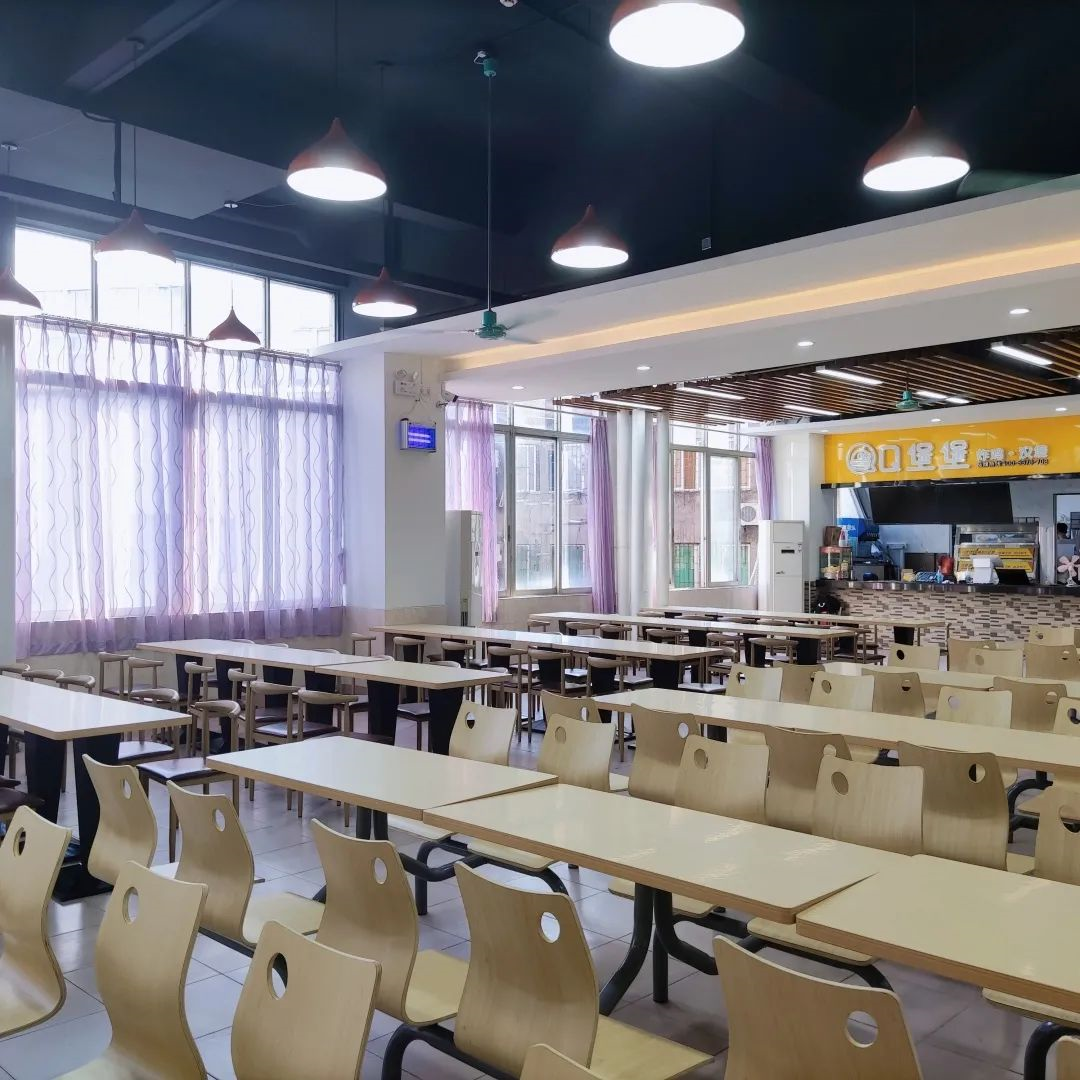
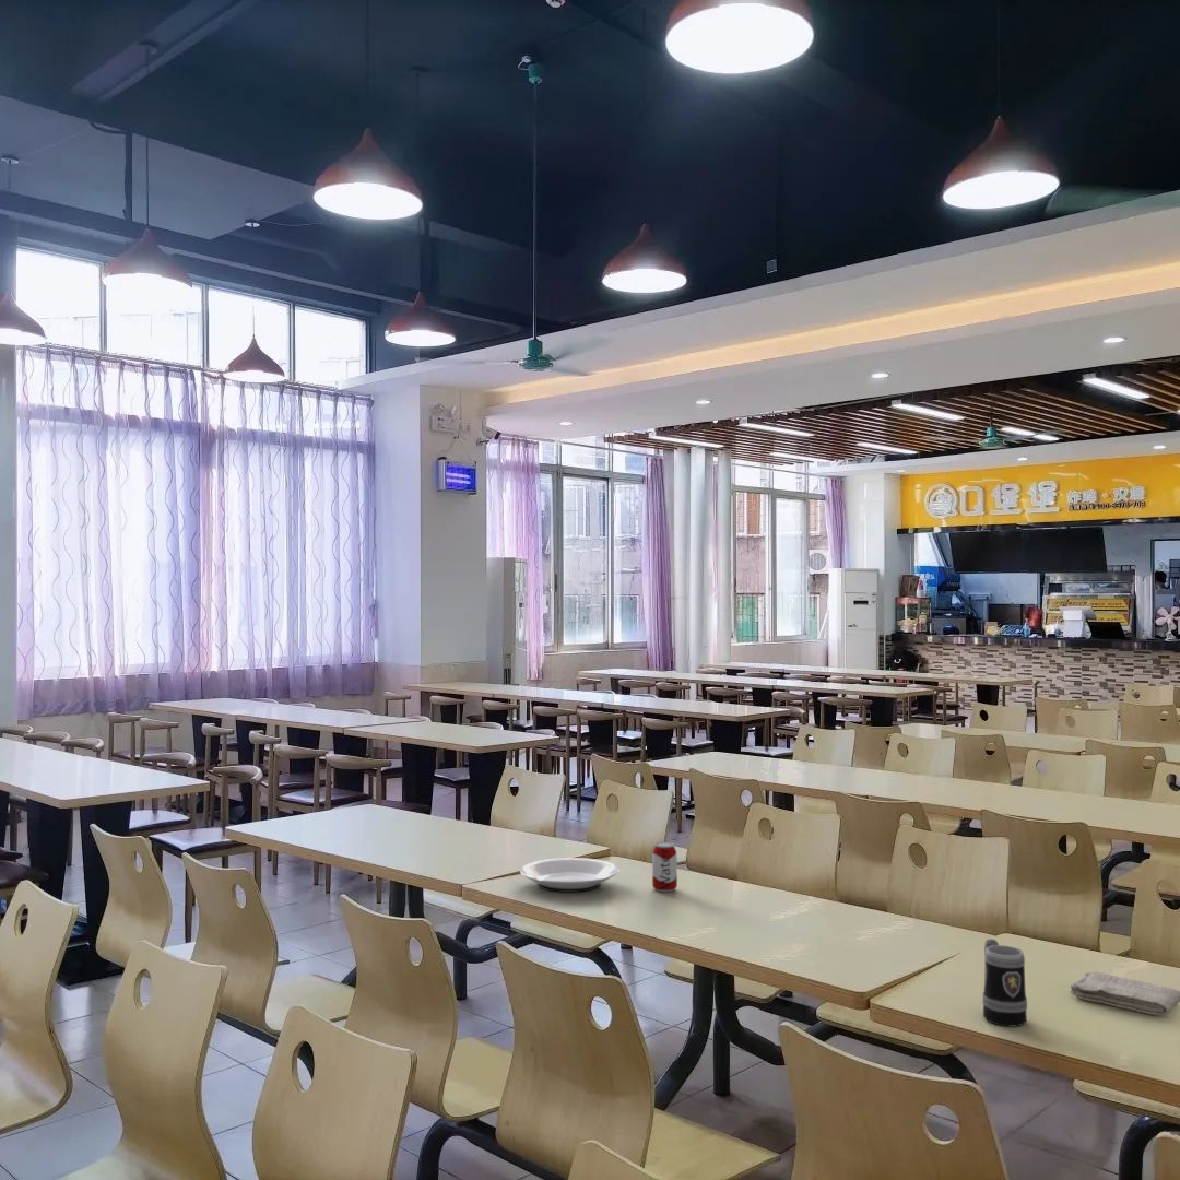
+ mug (1001, 980)
+ washcloth (1125, 991)
+ beverage can (664, 866)
+ plate (569, 876)
